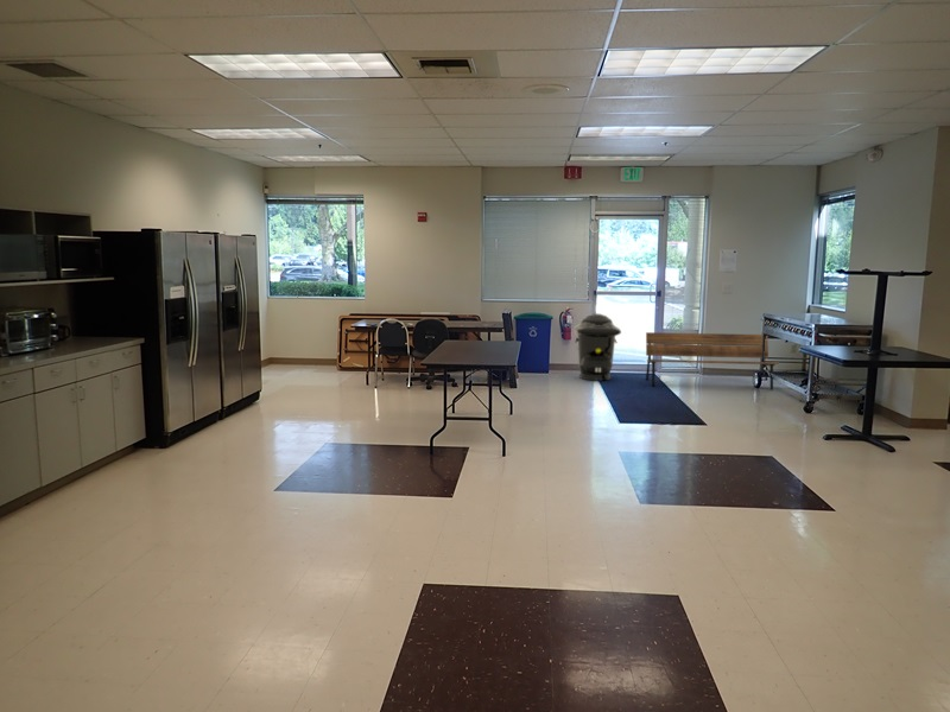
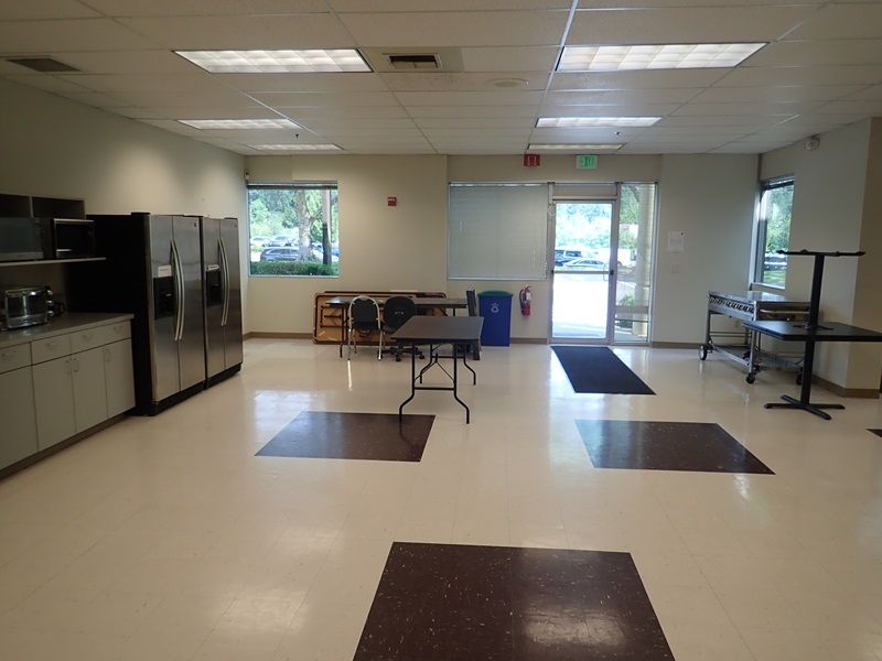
- bench (709, 361)
- trash can (595, 345)
